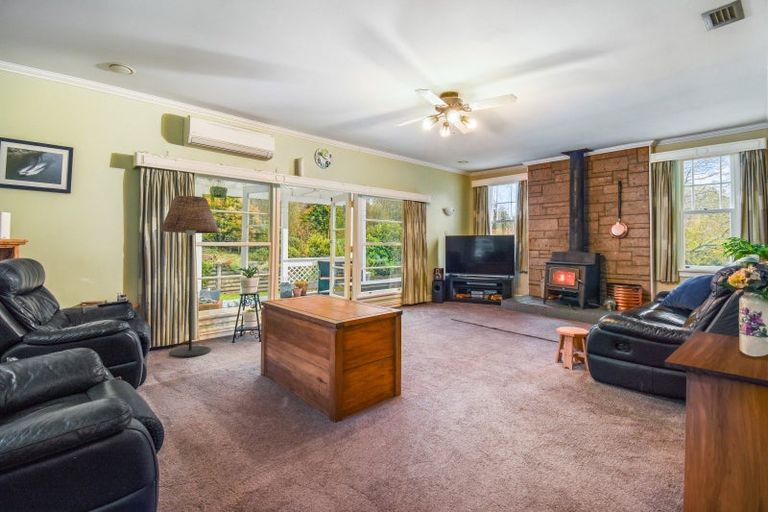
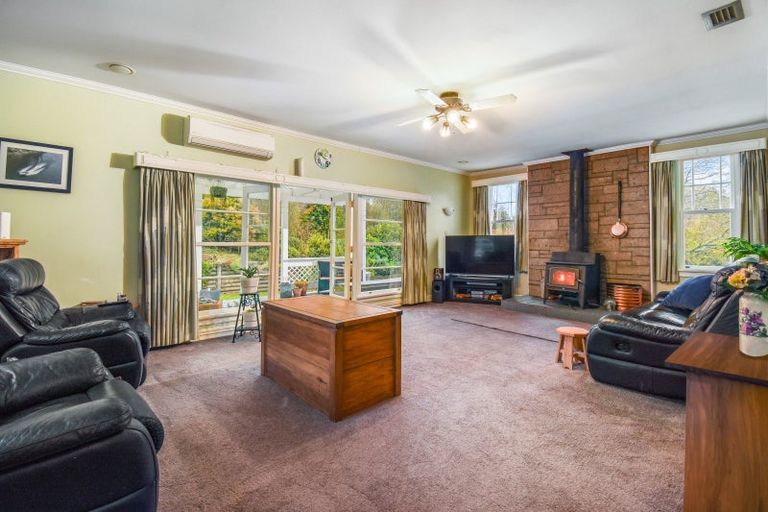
- floor lamp (190, 275)
